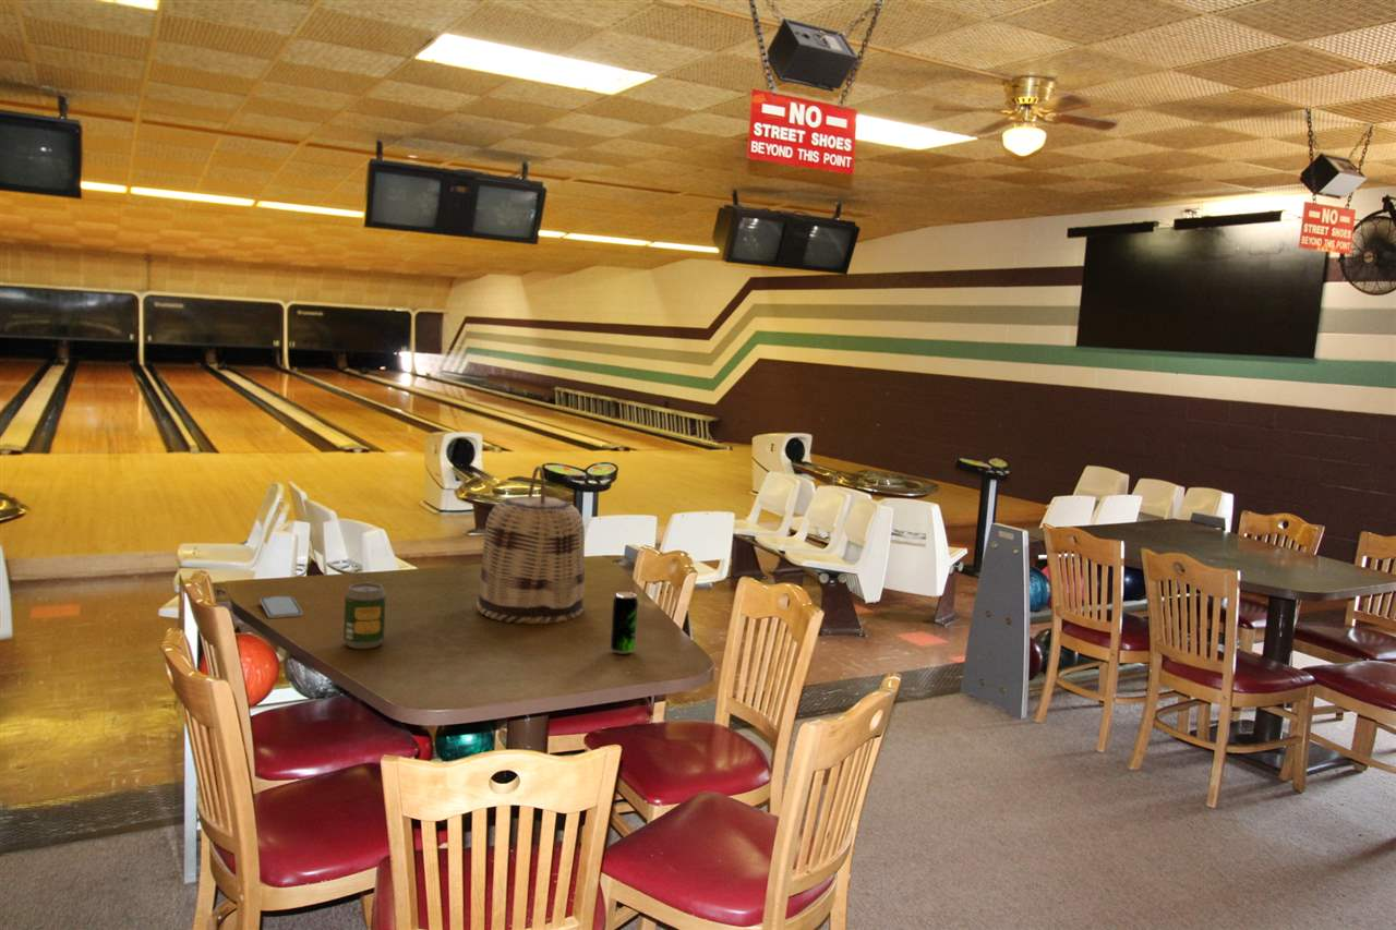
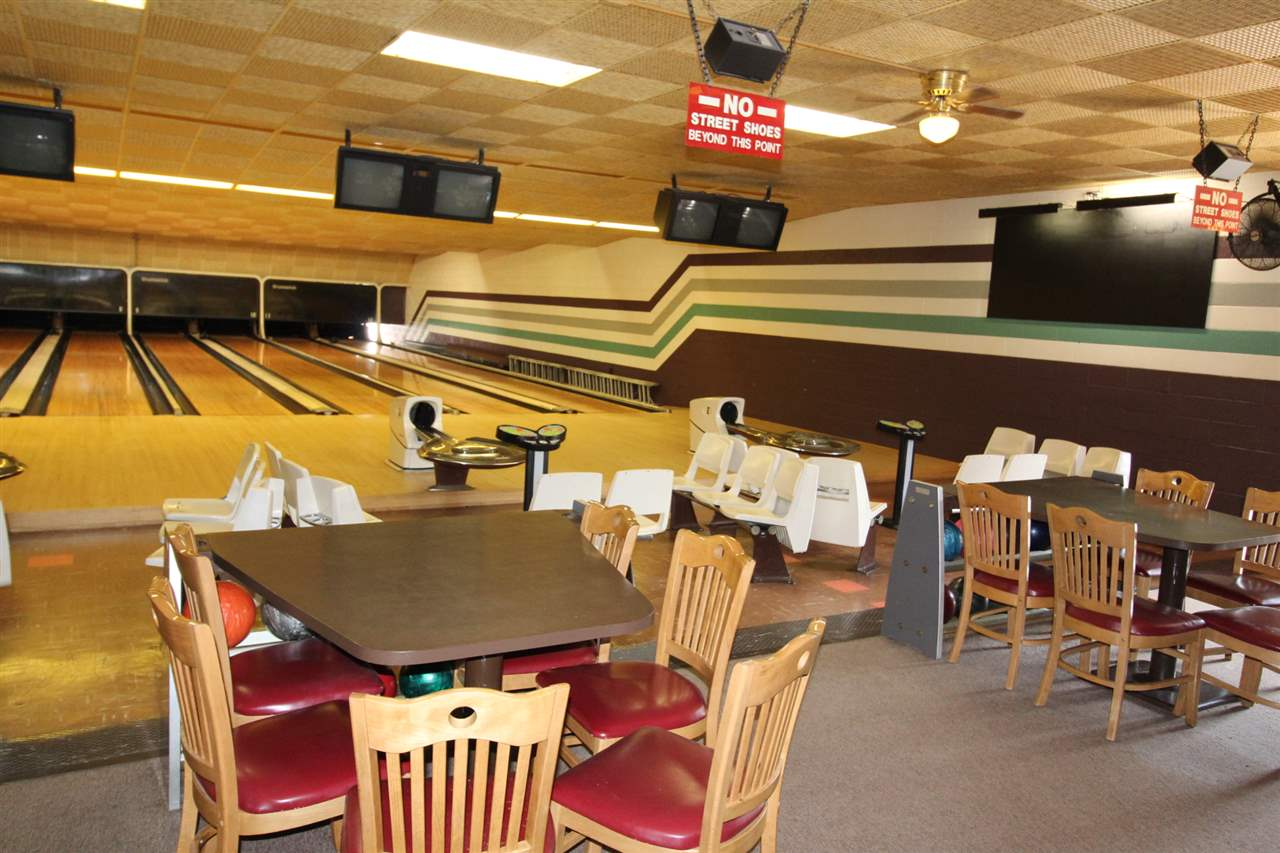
- basket (534, 539)
- beverage can (624, 623)
- soda can (364, 615)
- smartphone (280, 606)
